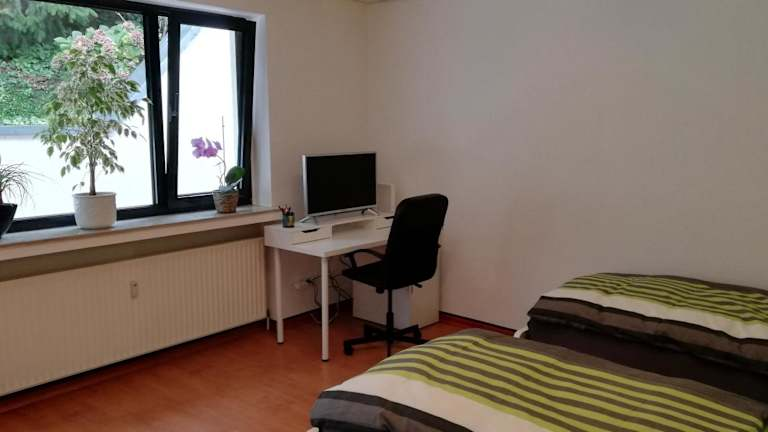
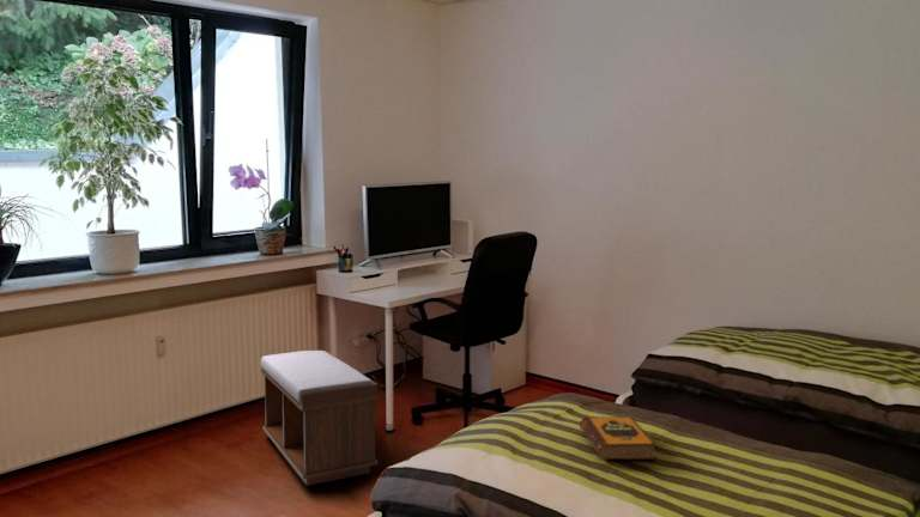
+ hardback book (615, 437)
+ bench (314, 410)
